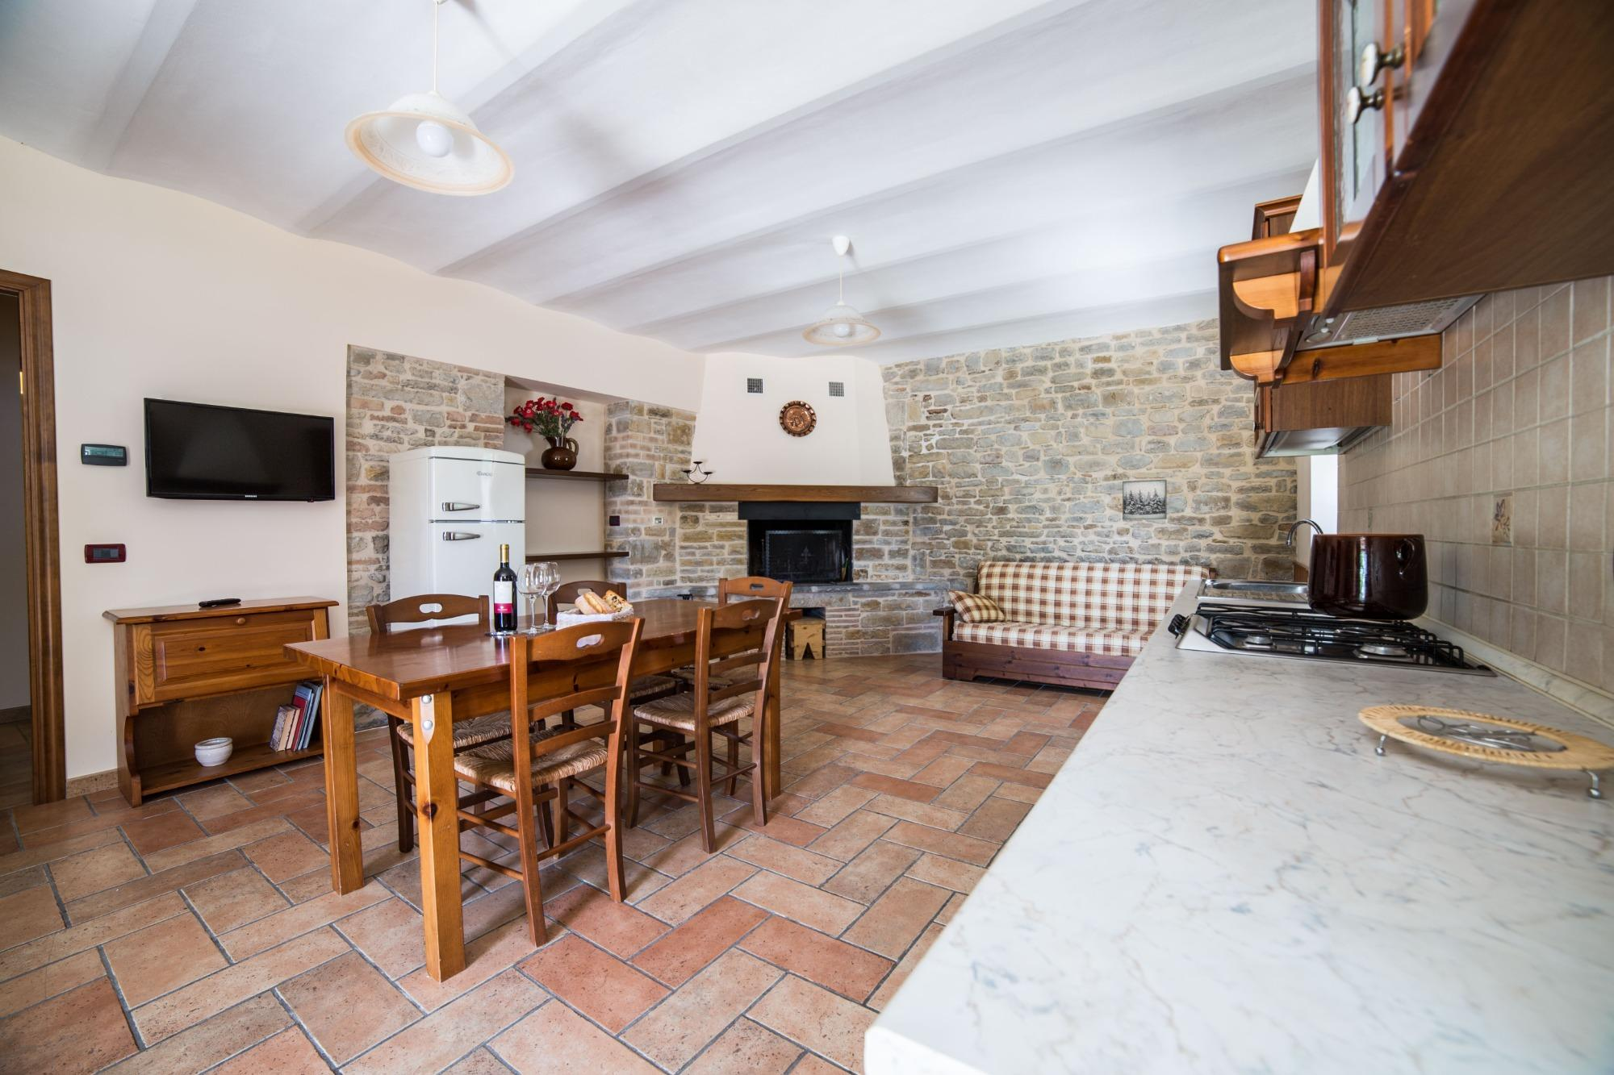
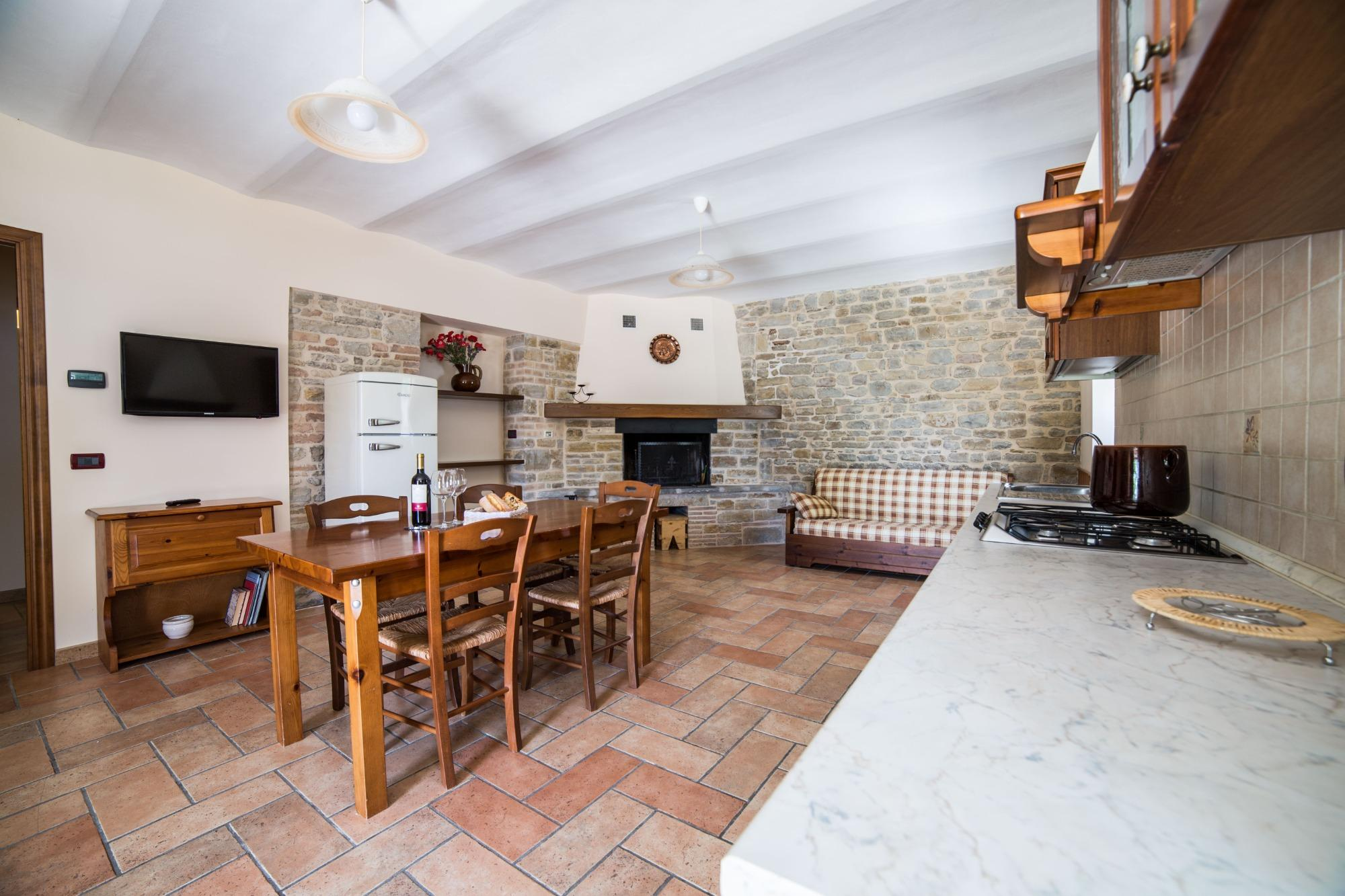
- wall art (1144, 500)
